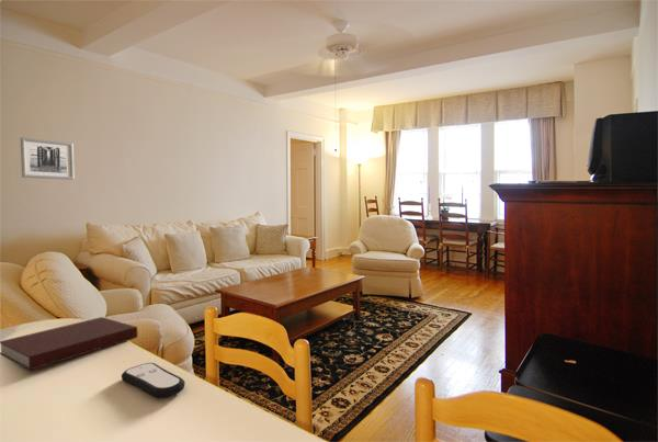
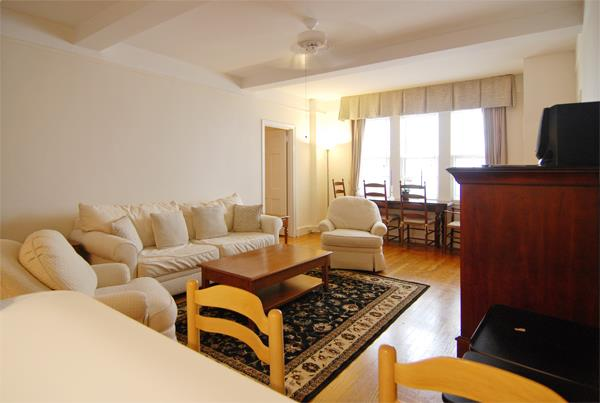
- notebook (71, 339)
- remote control (154, 378)
- wall art (48, 159)
